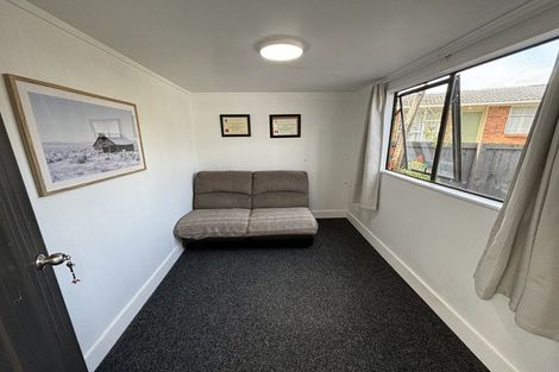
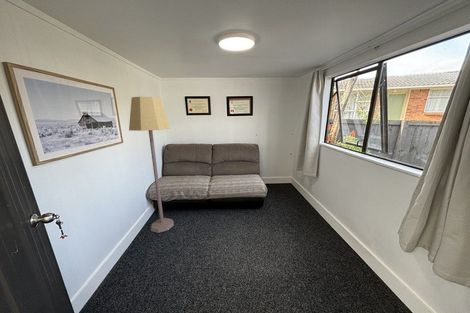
+ lamp (155, 167)
